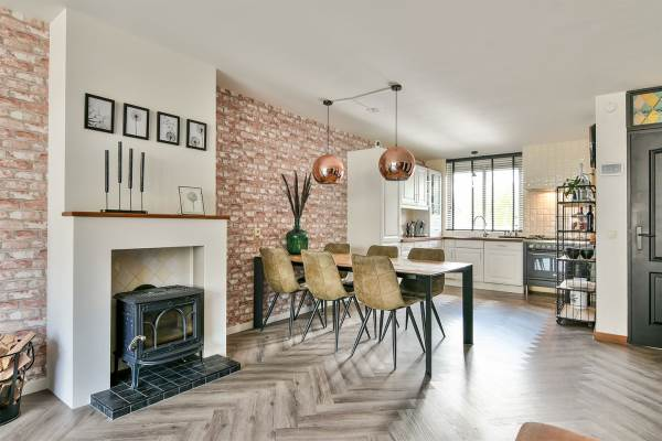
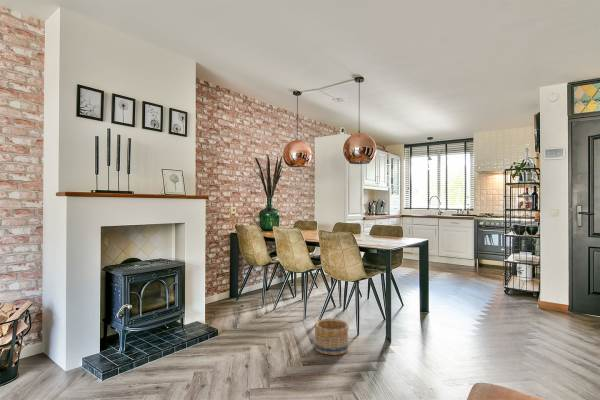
+ basket (331, 336)
